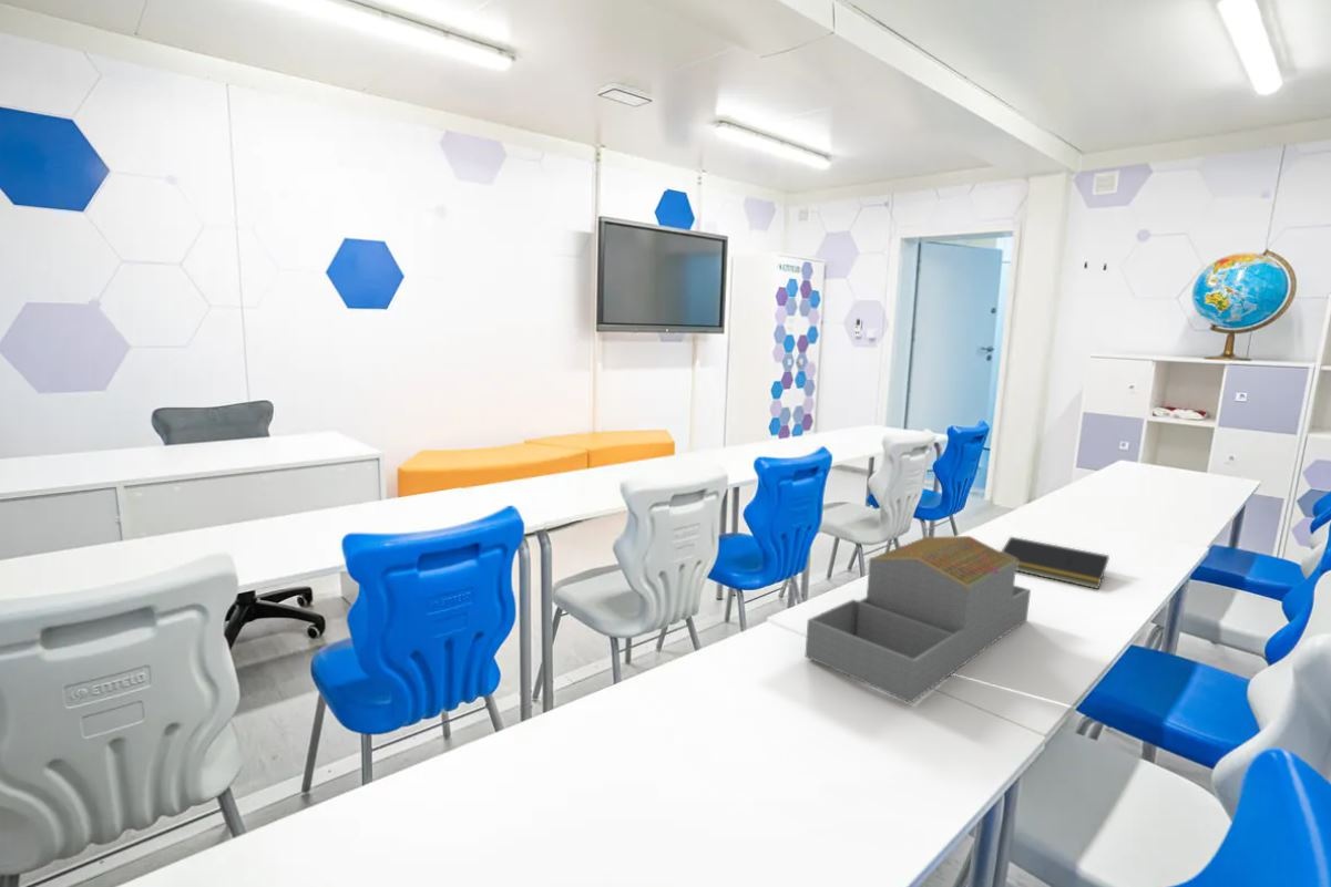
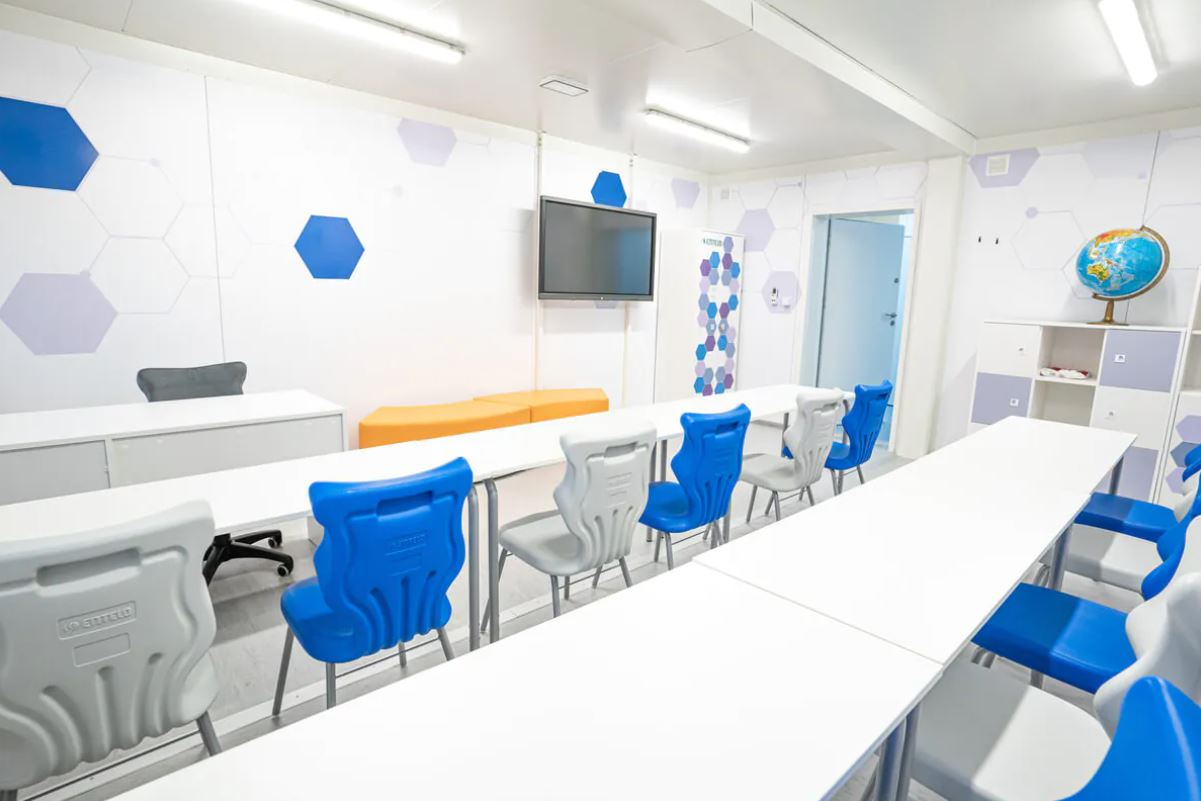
- notepad (1051, 560)
- architectural model (911, 589)
